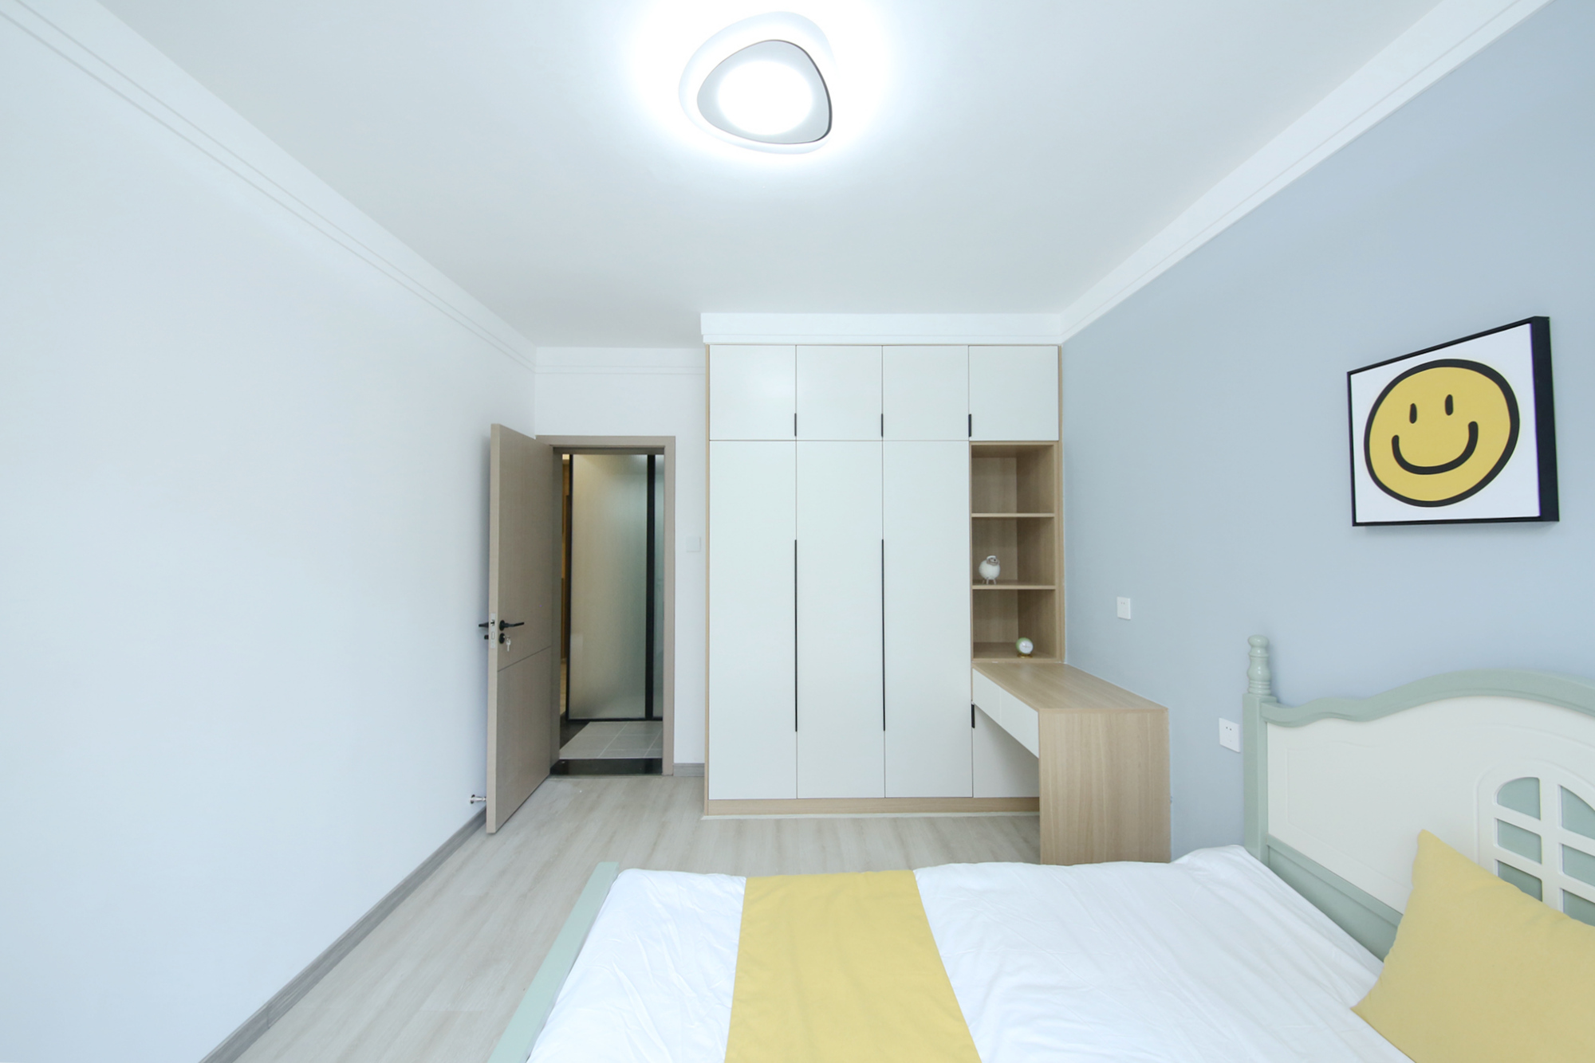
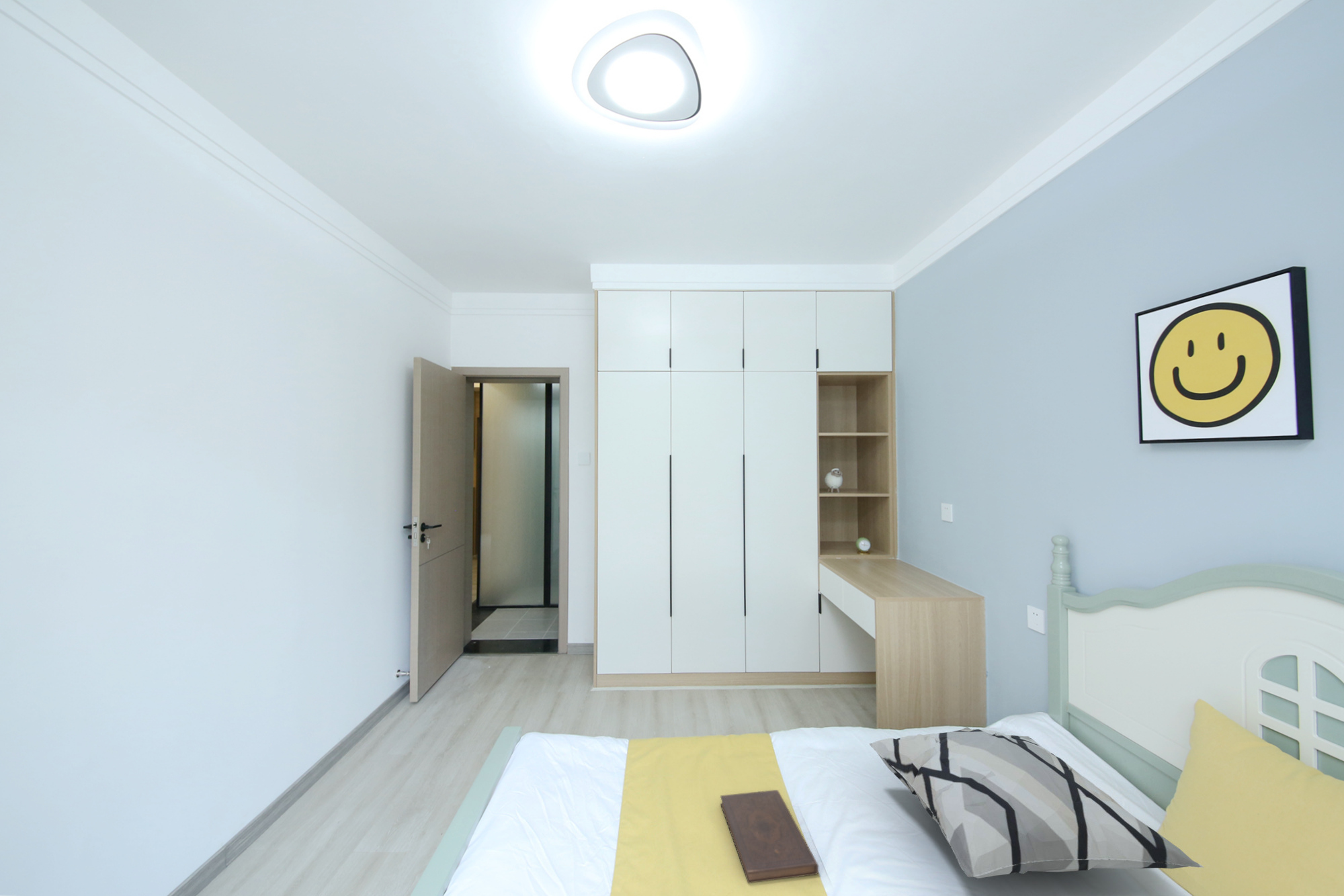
+ book (765, 831)
+ decorative pillow (1005, 793)
